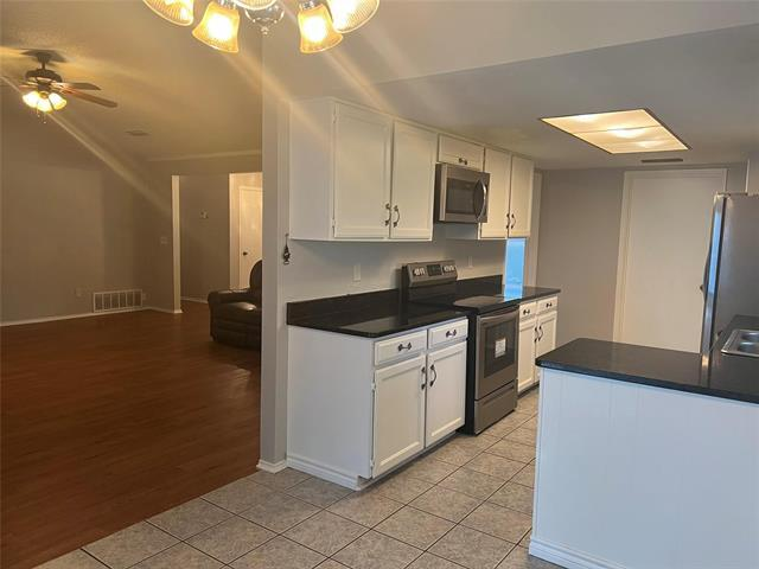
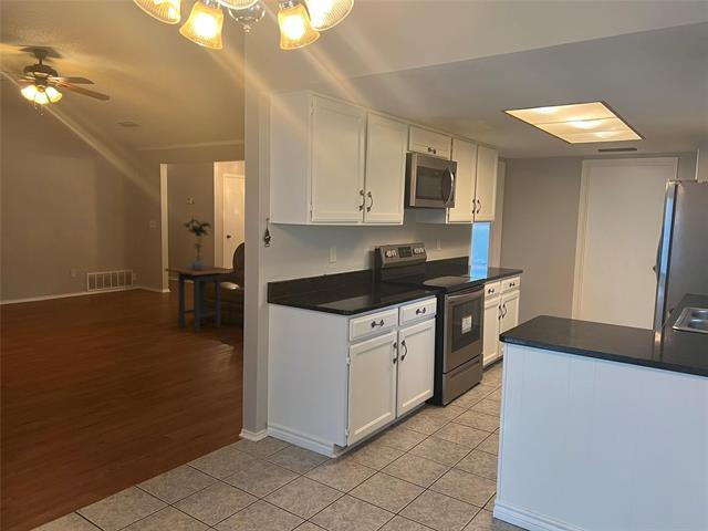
+ side table (198, 299)
+ potted plant (197, 243)
